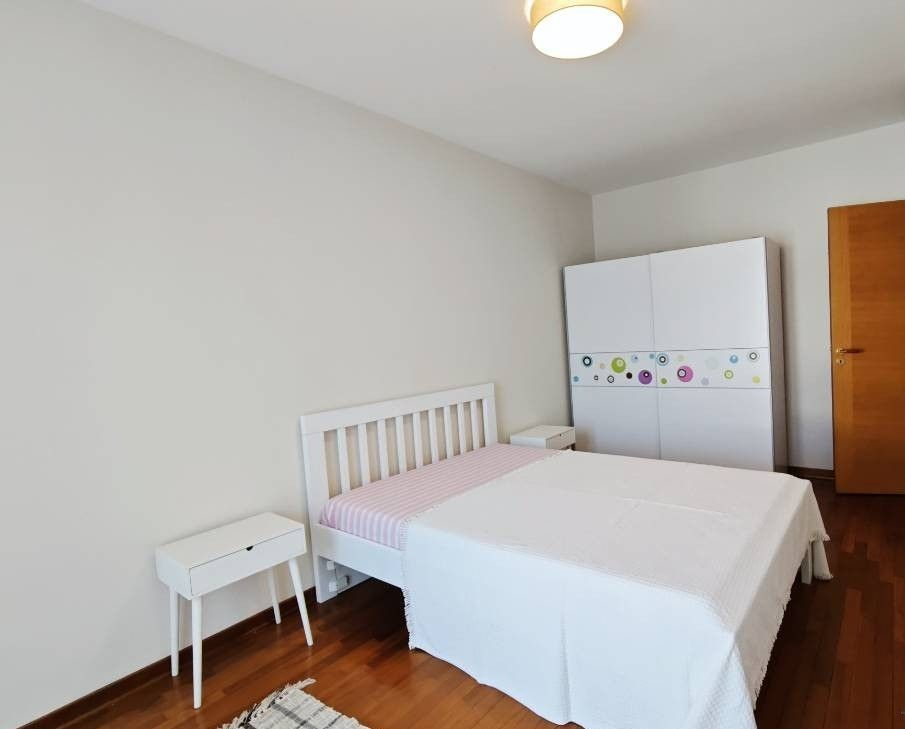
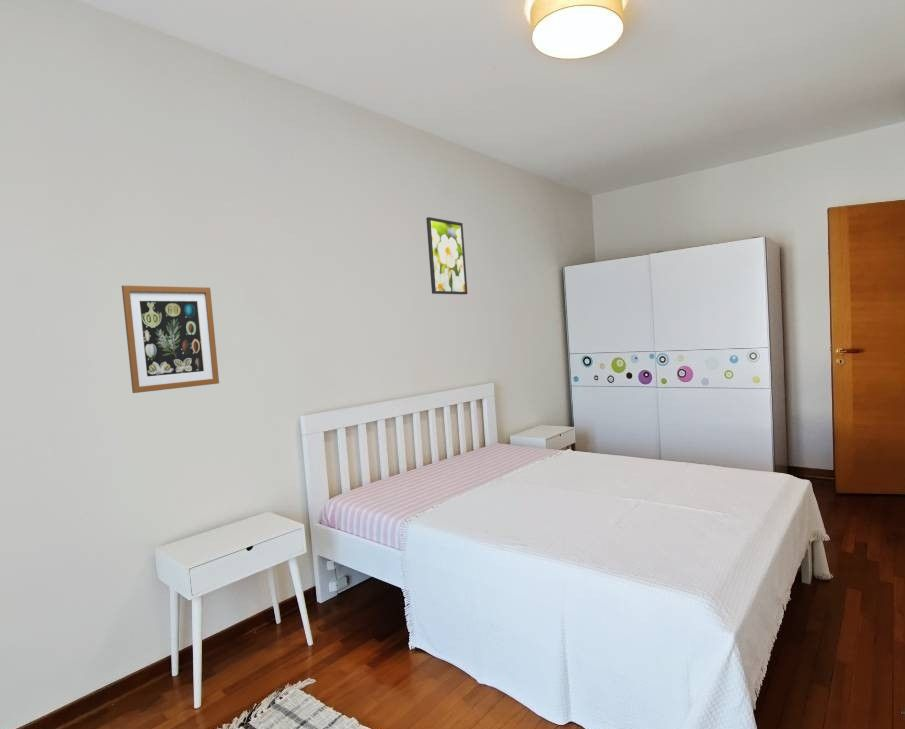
+ wall art (173, 337)
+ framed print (447, 257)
